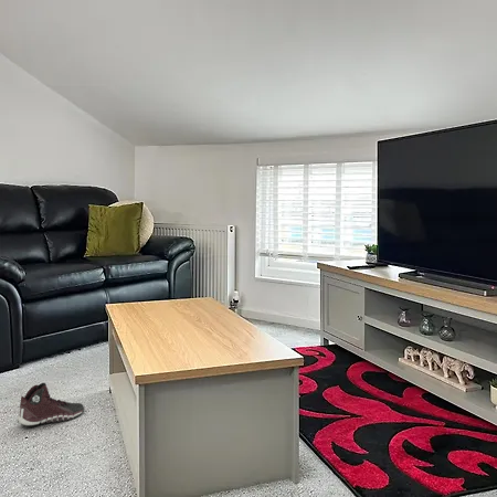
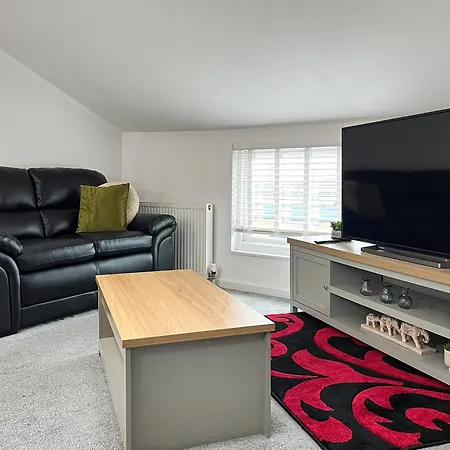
- sneaker (52, 401)
